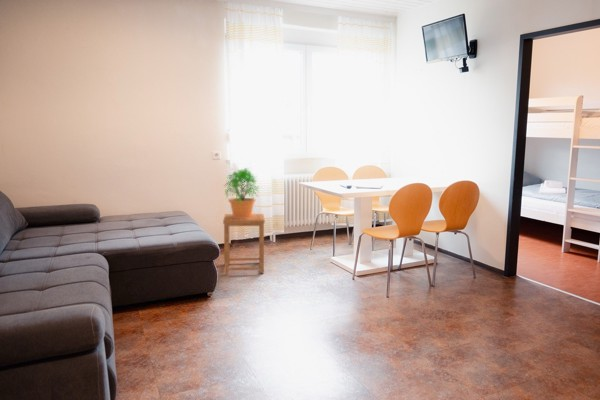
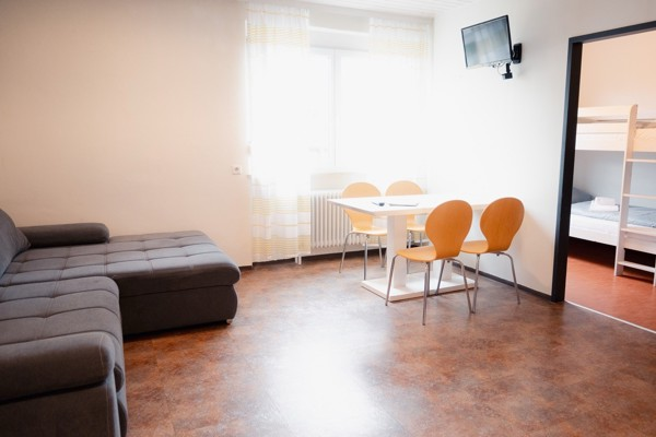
- potted plant (241, 192)
- side table (229, 242)
